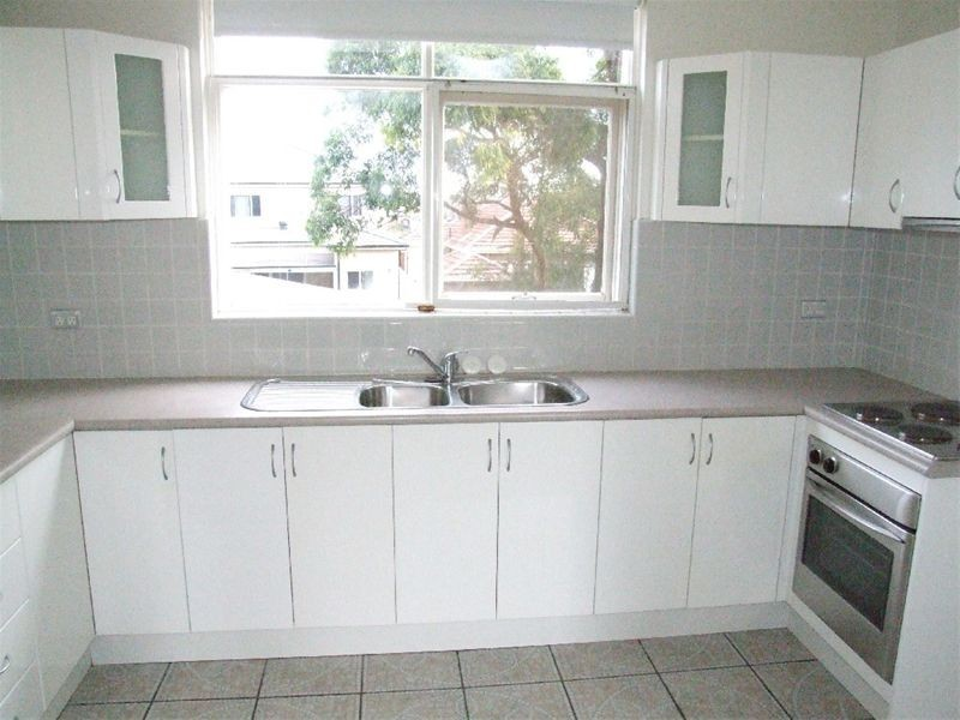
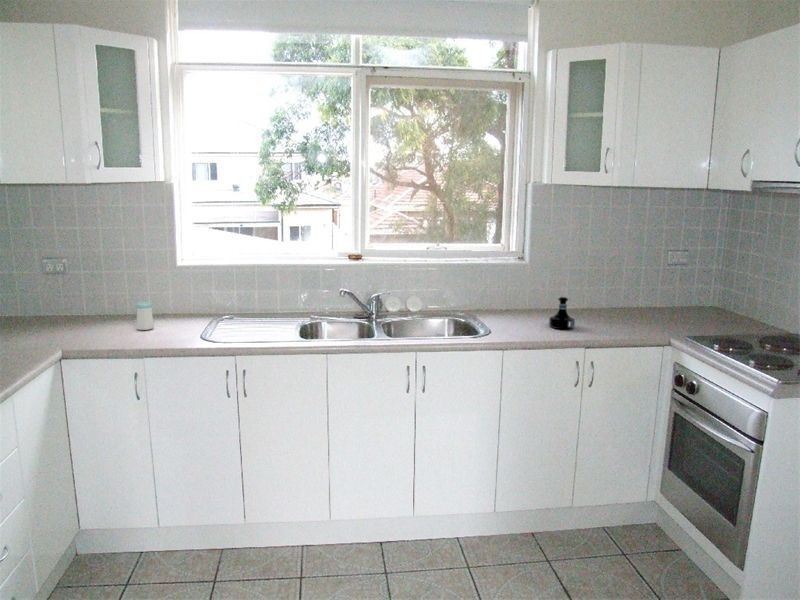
+ salt shaker (144, 315)
+ tequila bottle (562, 312)
